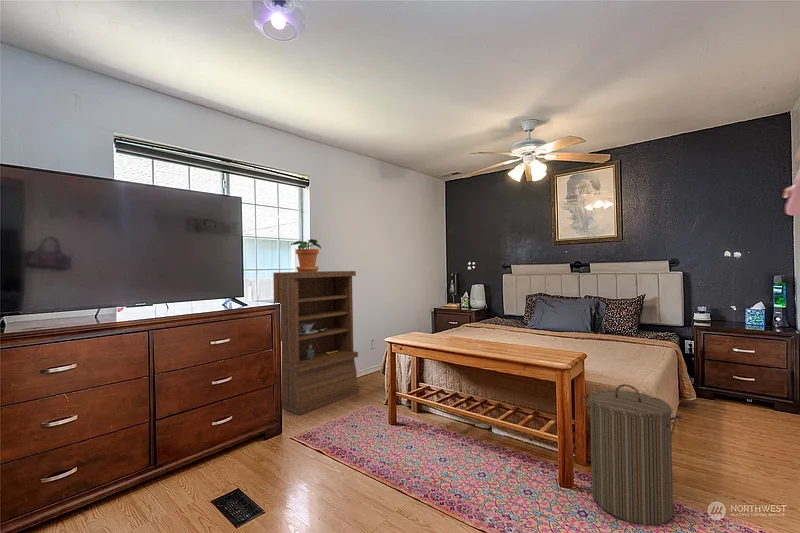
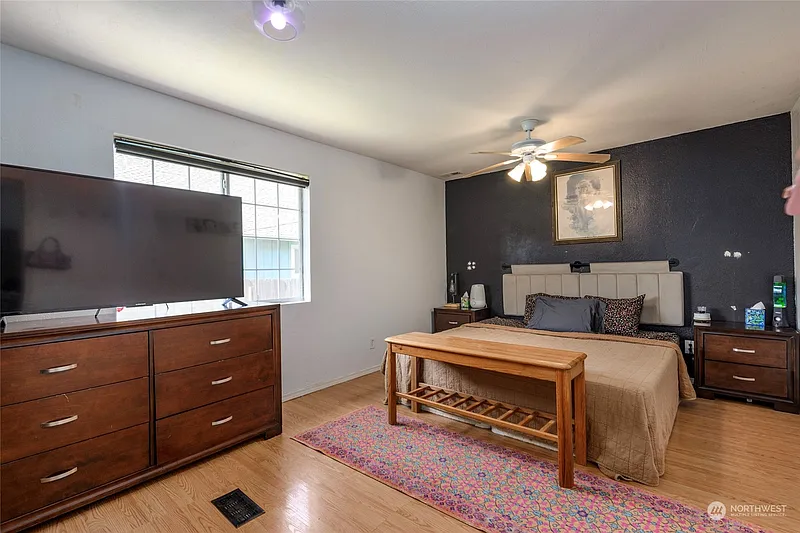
- laundry hamper (629, 443)
- potted plant (304, 255)
- bookshelf (317, 335)
